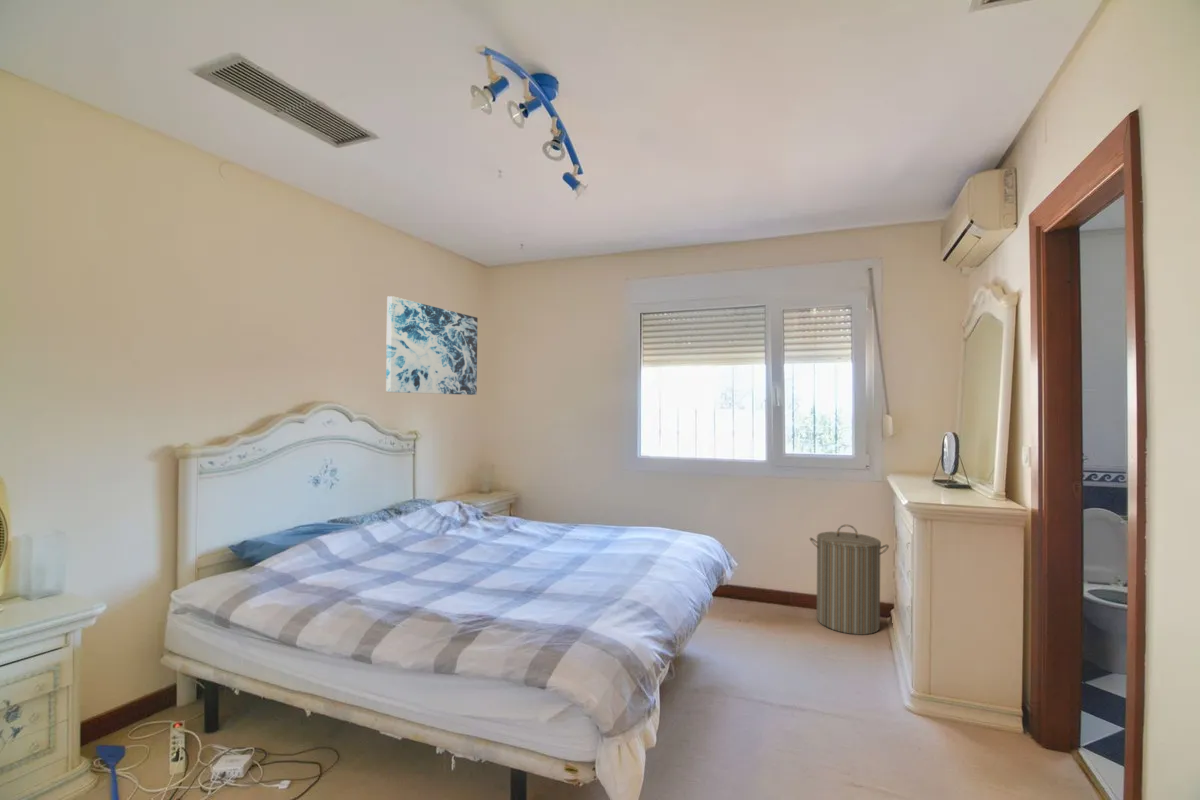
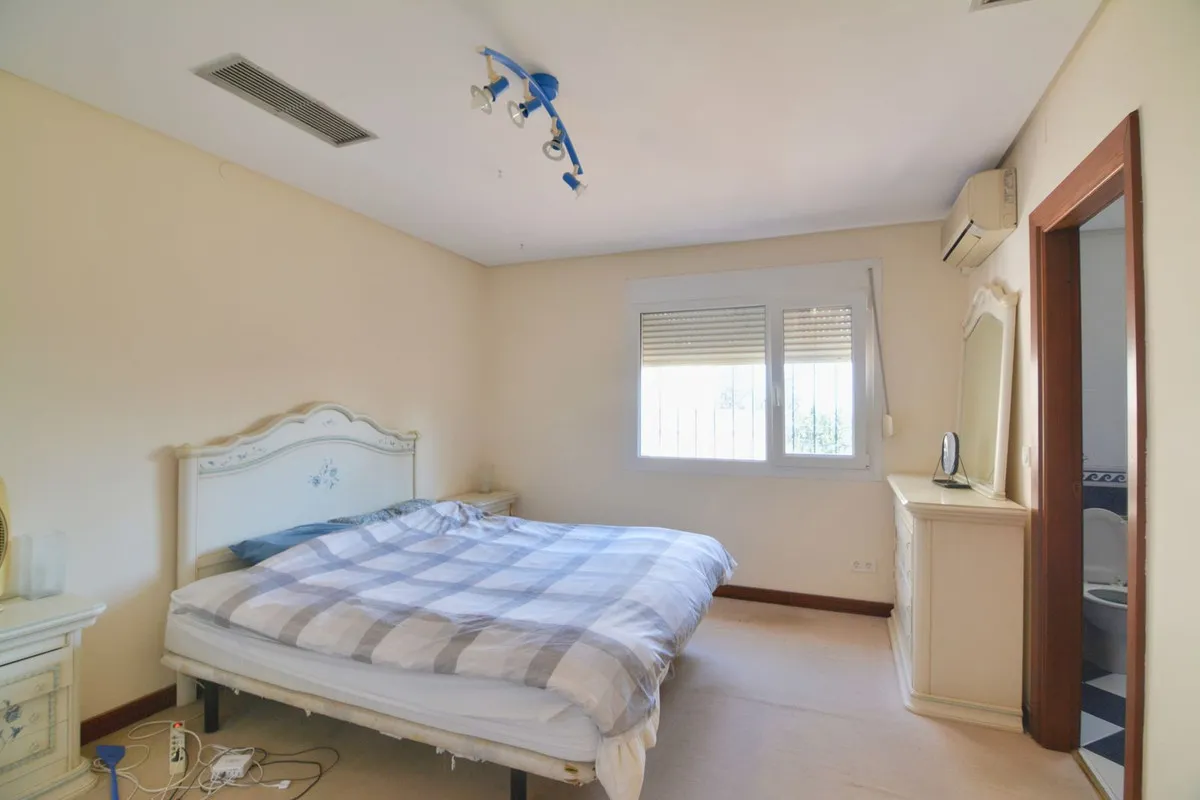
- wall art (436, 350)
- laundry hamper (848, 573)
